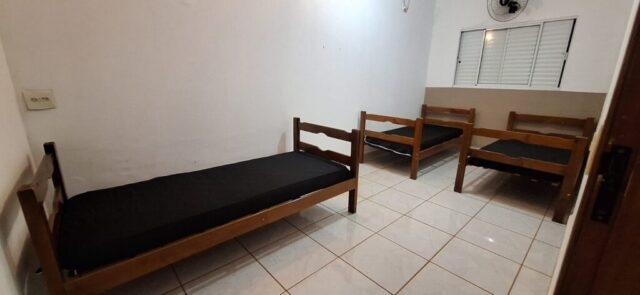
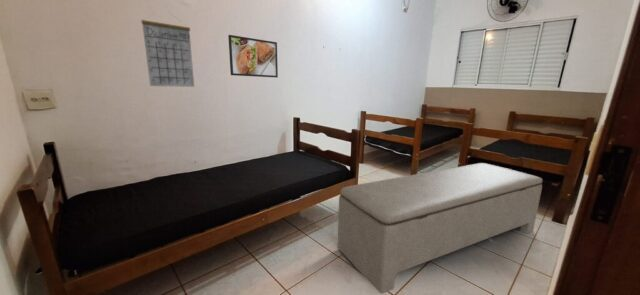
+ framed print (255, 57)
+ bench (444, 210)
+ calendar (169, 48)
